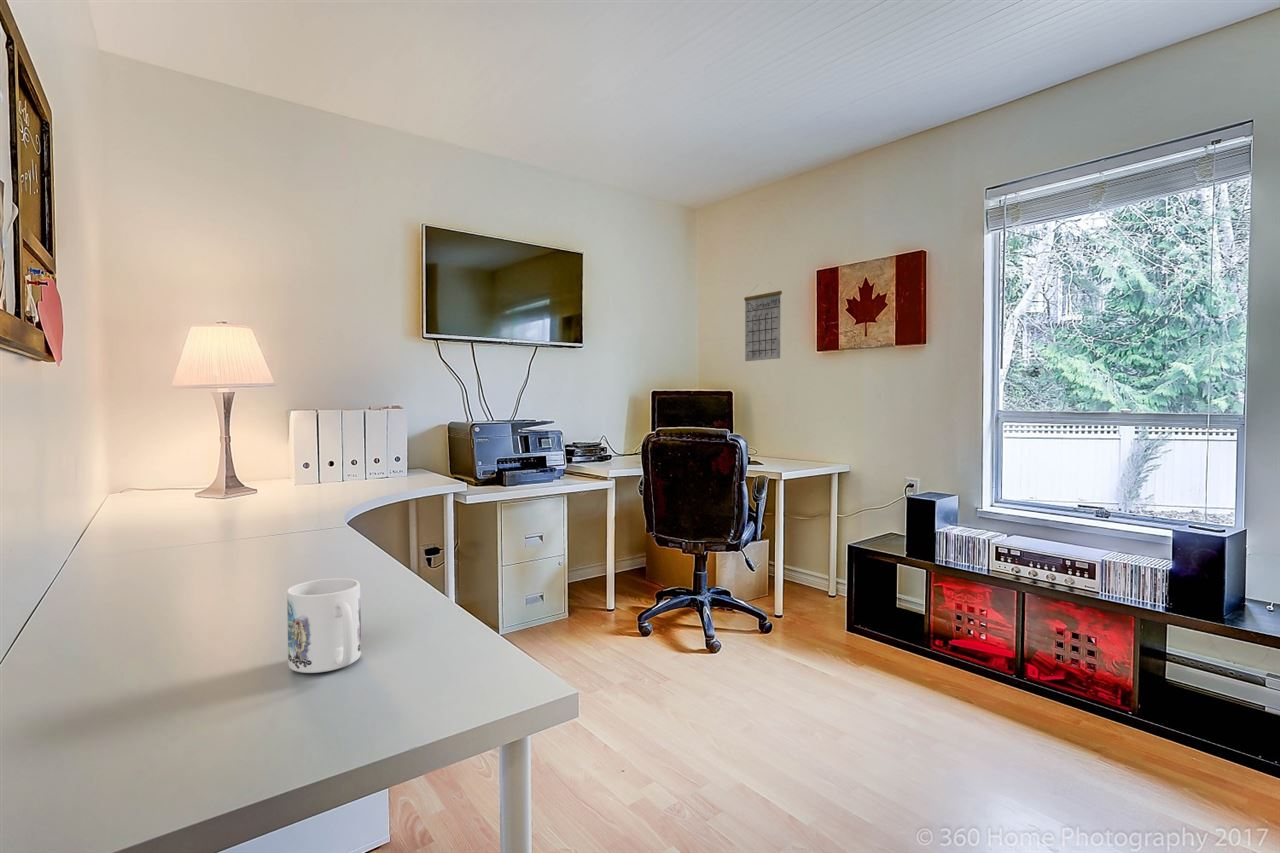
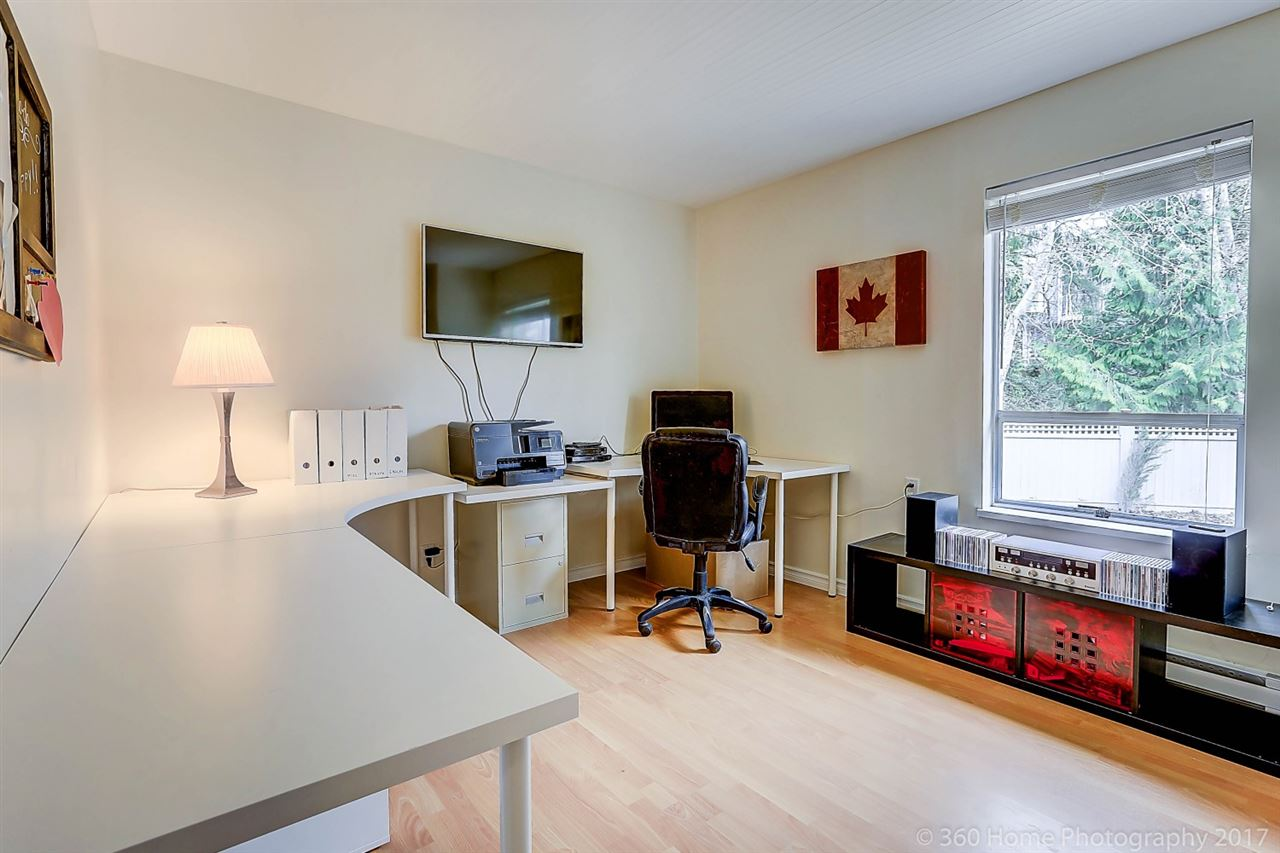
- calendar (762, 319)
- mug (329, 627)
